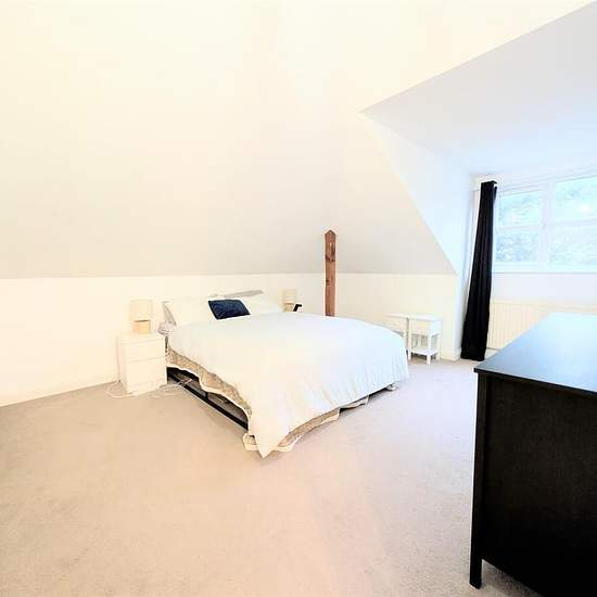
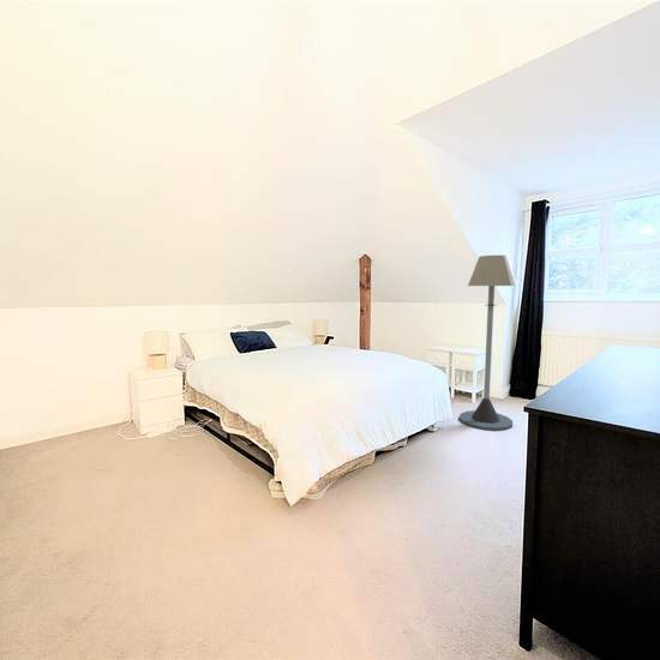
+ floor lamp (488, 341)
